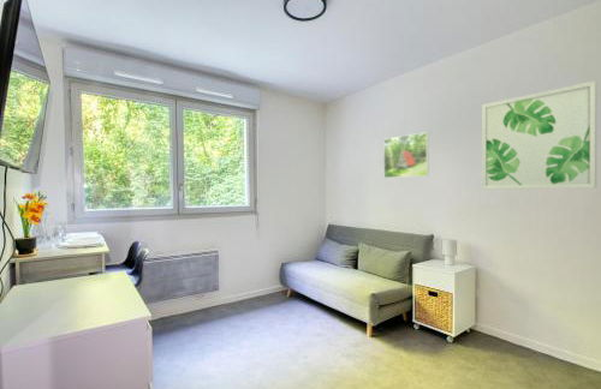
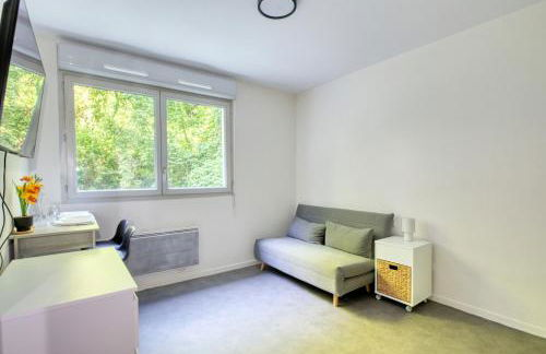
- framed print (404, 156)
- wall art (532, 142)
